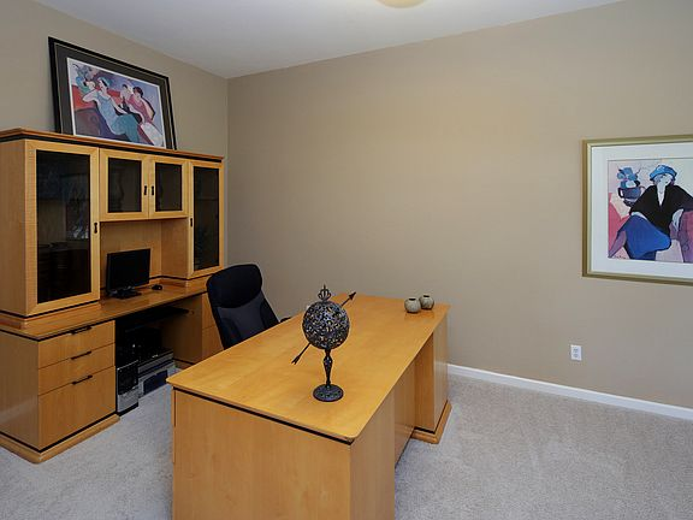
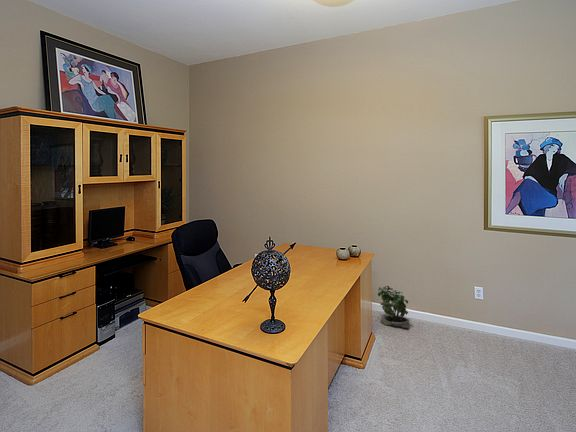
+ potted plant (393, 303)
